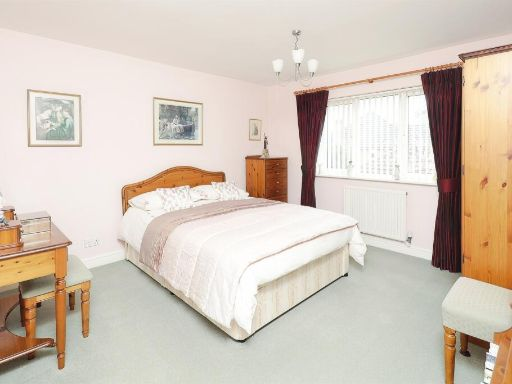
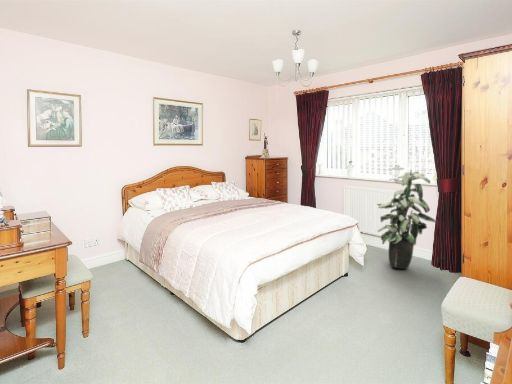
+ indoor plant (402, 217)
